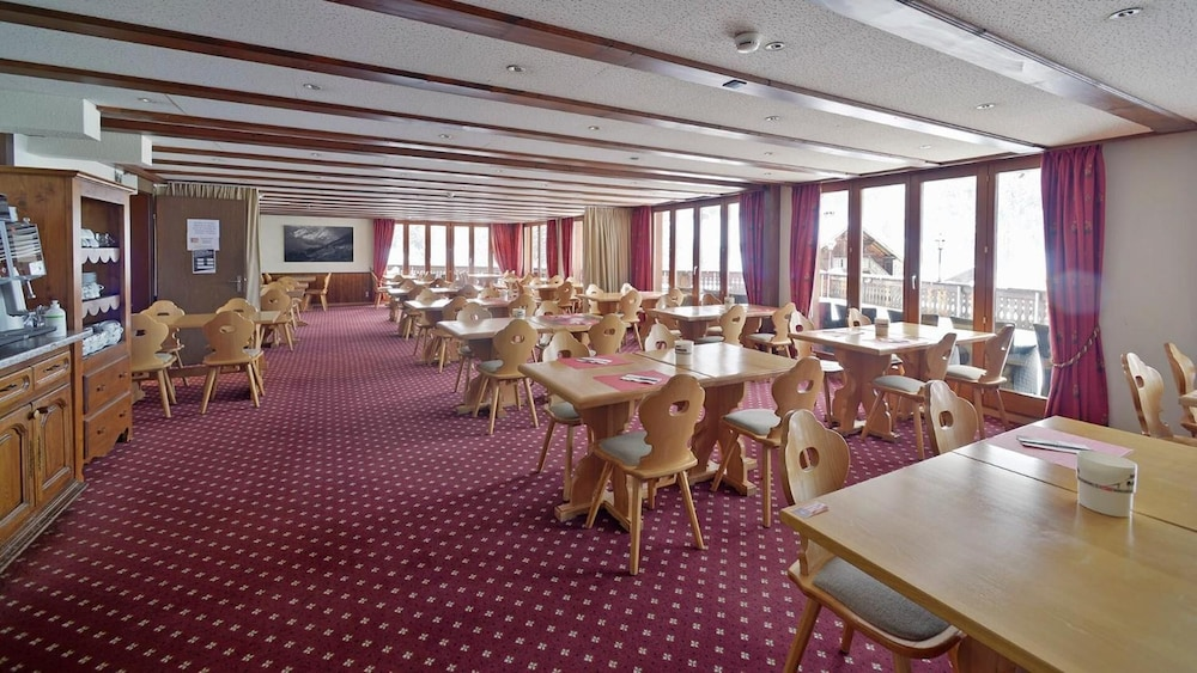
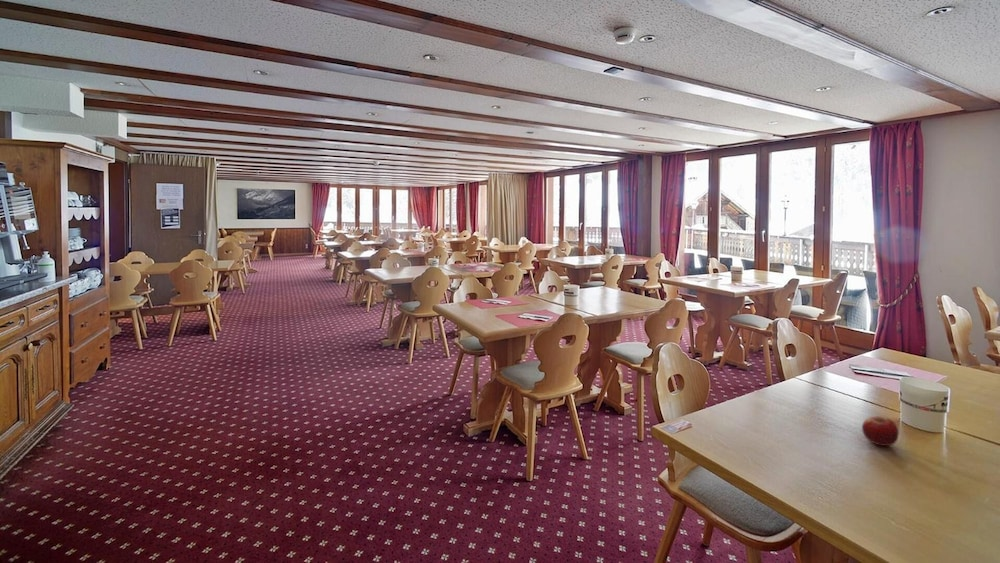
+ fruit (880, 430)
